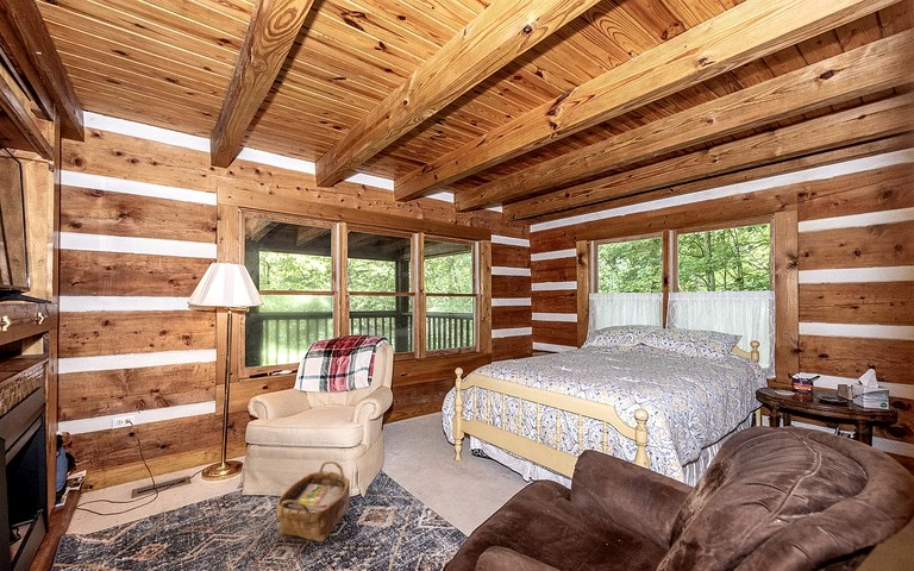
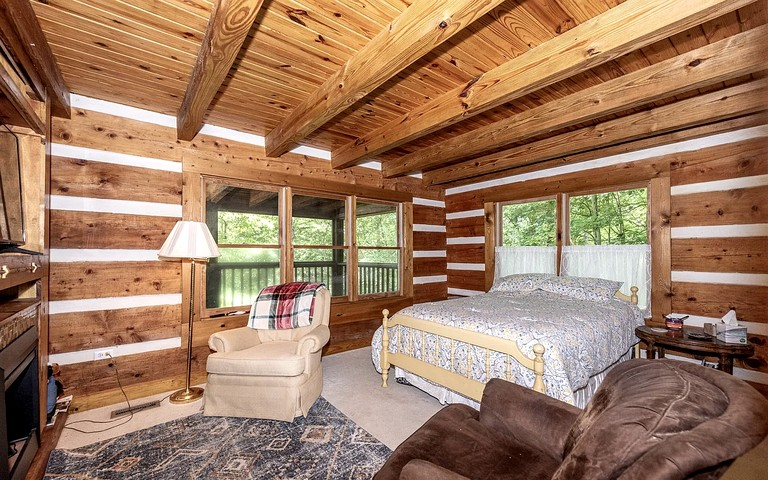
- woven basket (315, 498)
